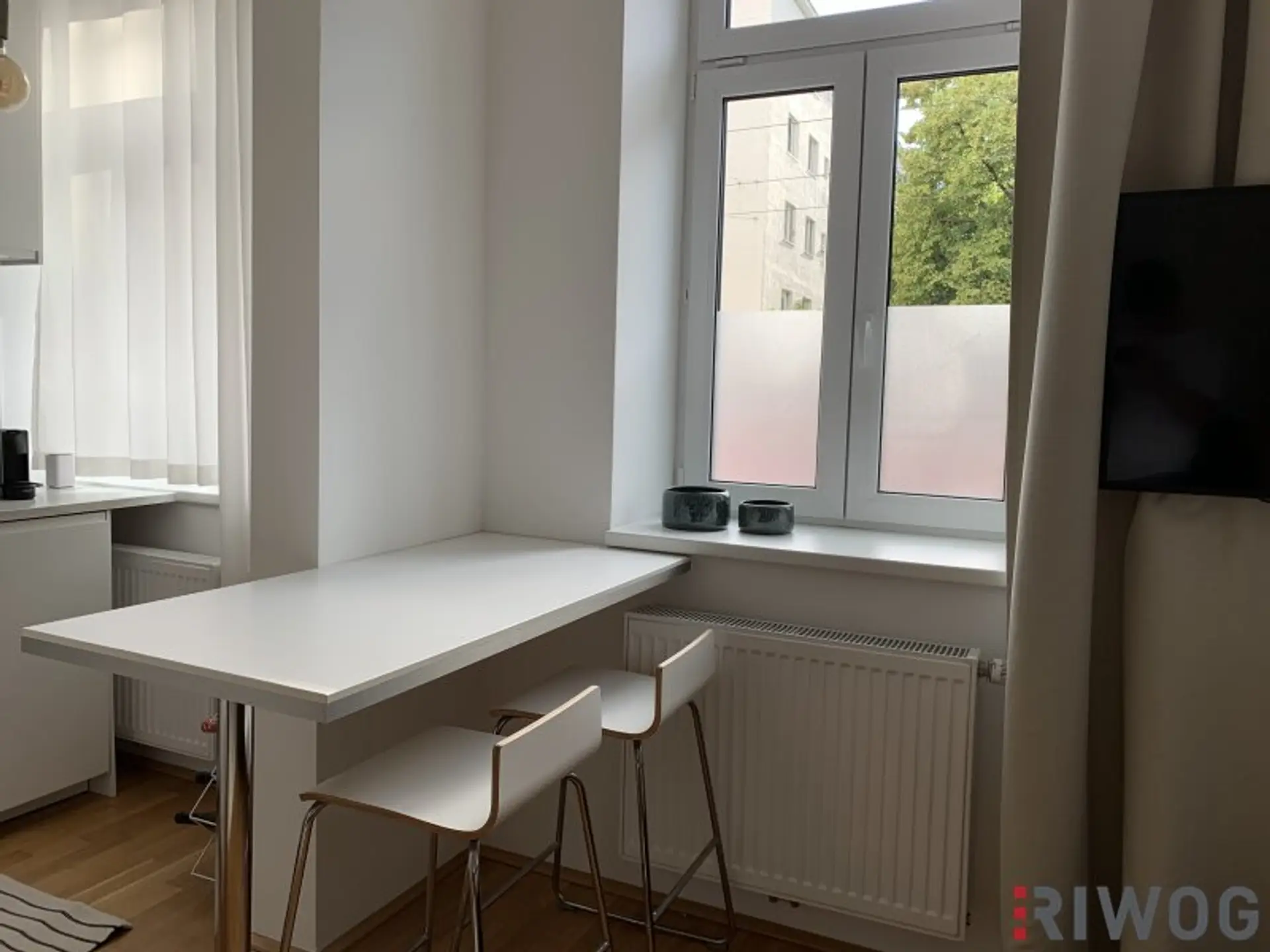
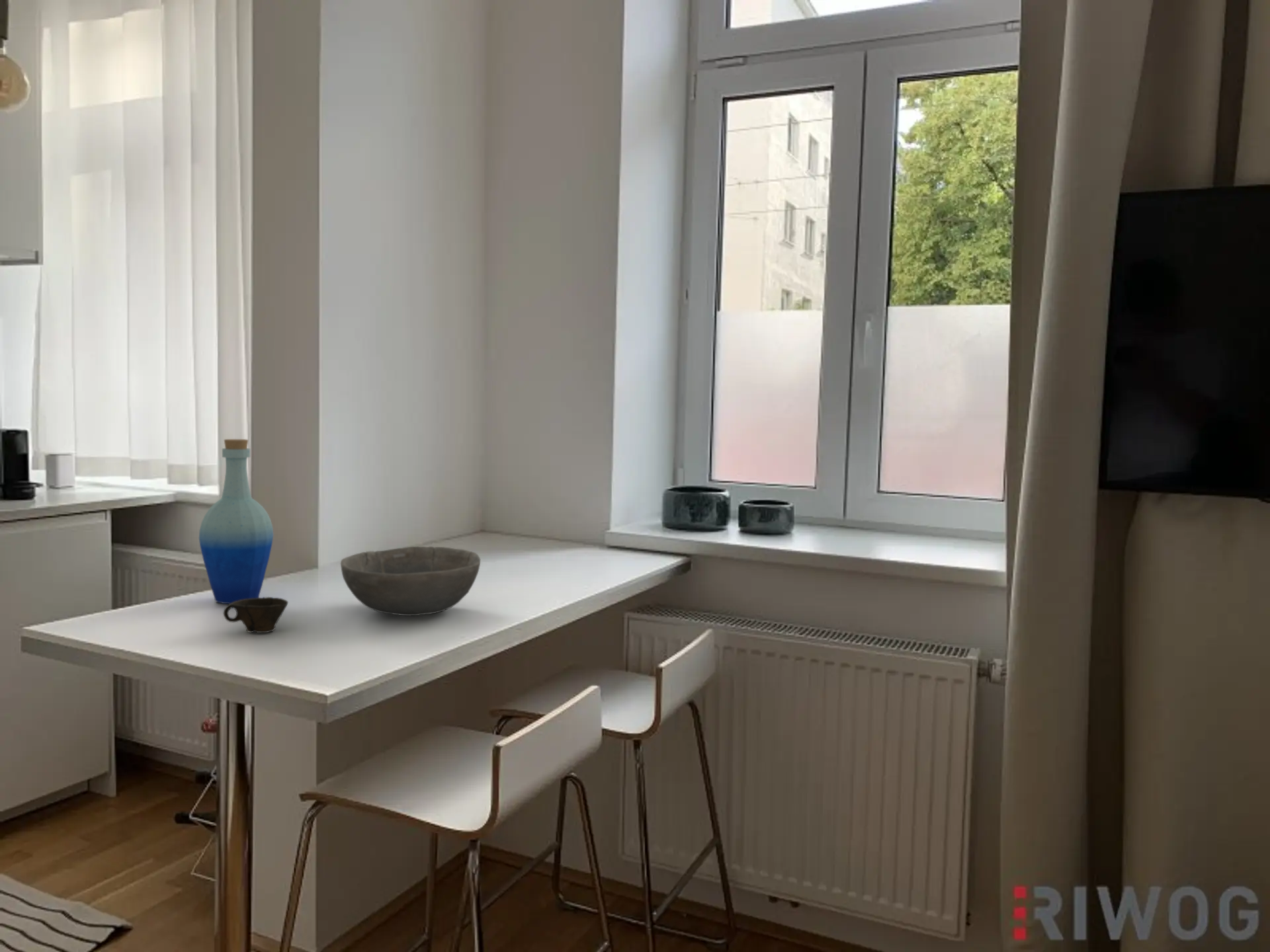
+ bottle (236, 520)
+ bowl (411, 583)
+ cup (256, 615)
